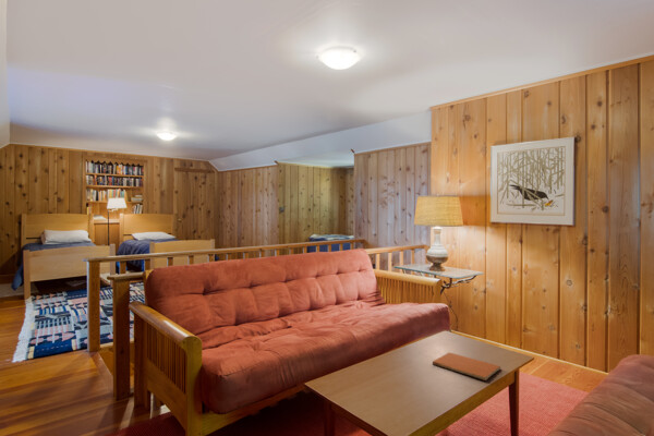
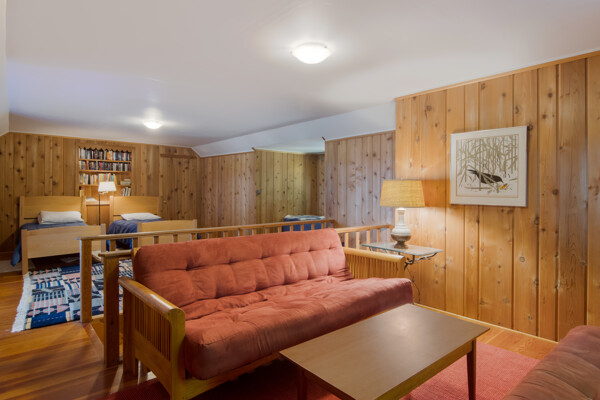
- book (465, 364)
